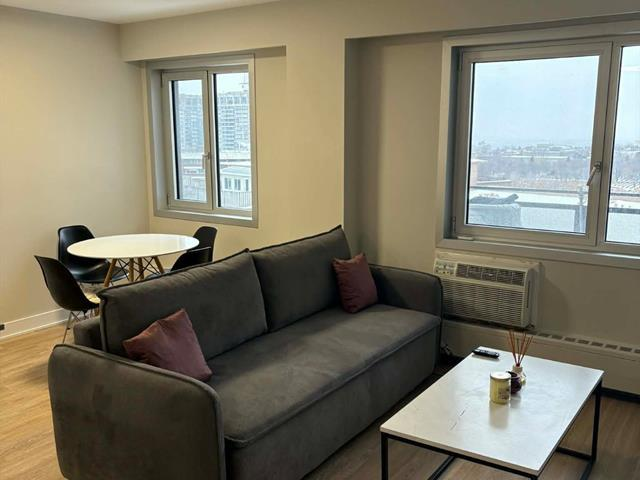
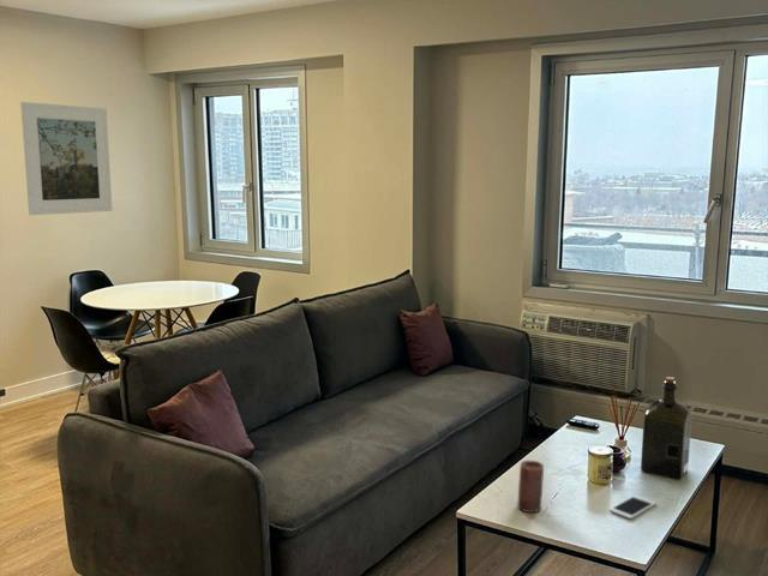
+ liquor (667, 424)
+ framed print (68, 160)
+ cell phone (632, 506)
+ candle (530, 485)
